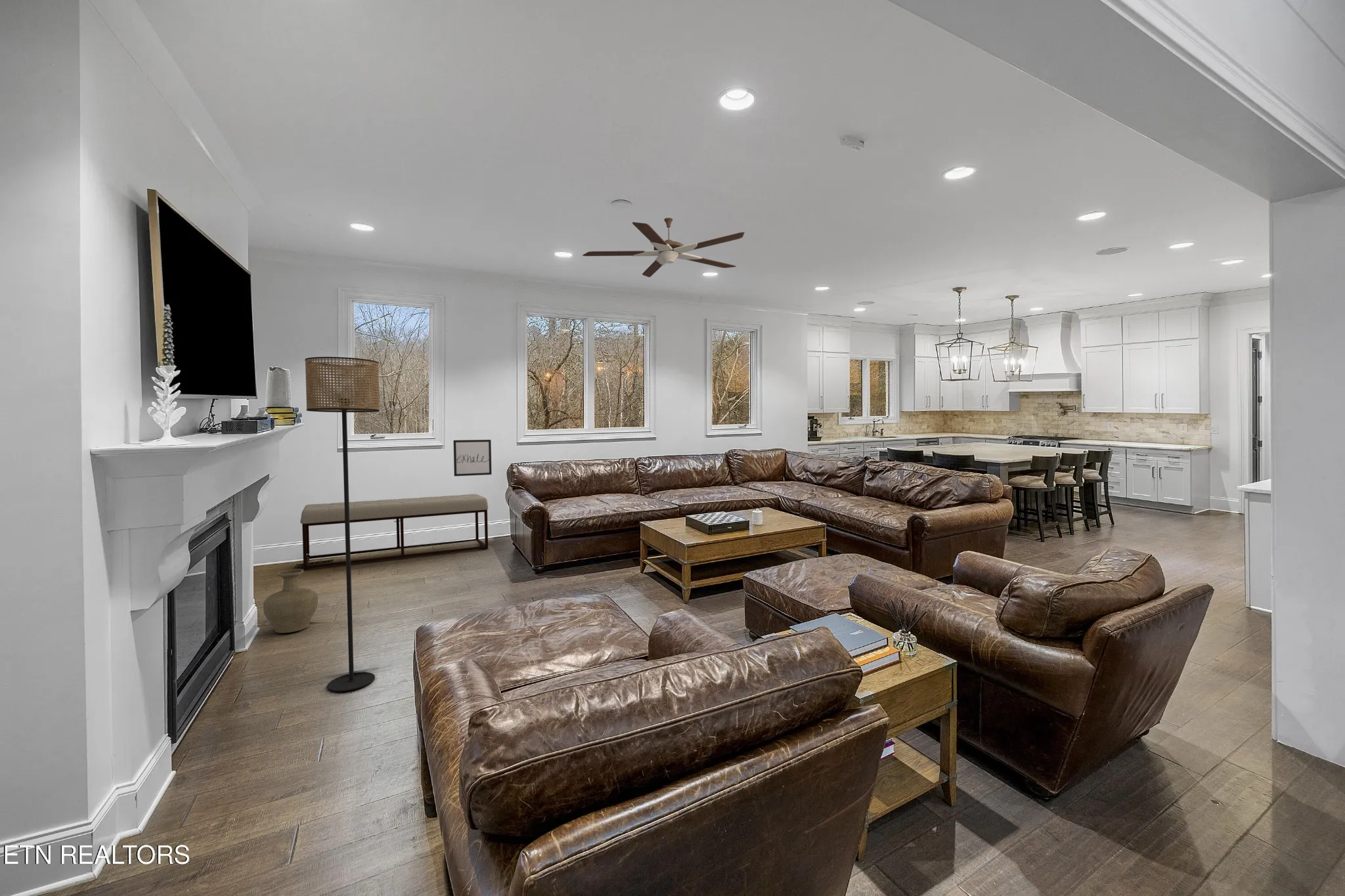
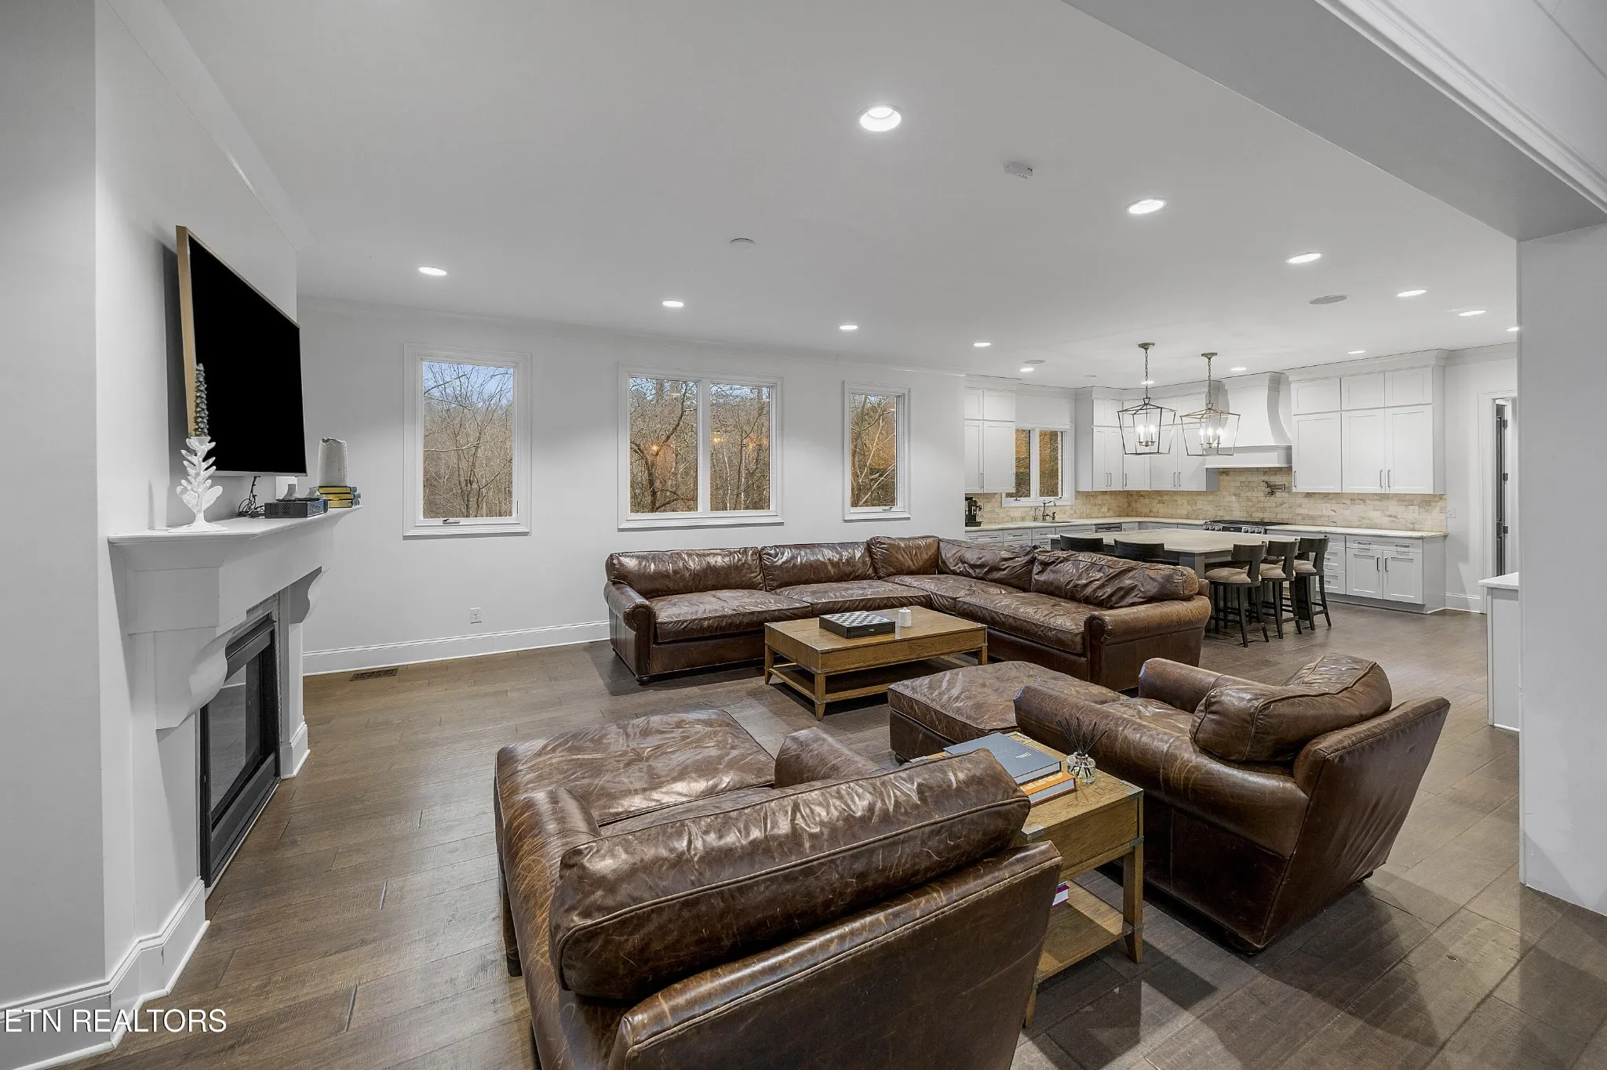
- wall art (472, 458)
- vase (291, 601)
- bench (399, 527)
- ceiling fan (661, 241)
- floor lamp (347, 523)
